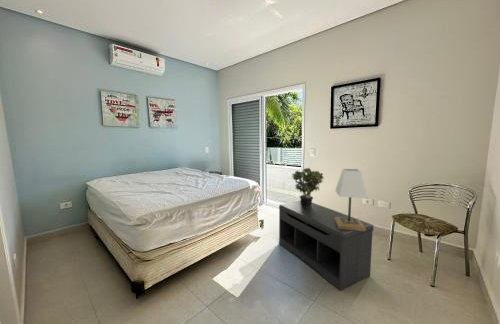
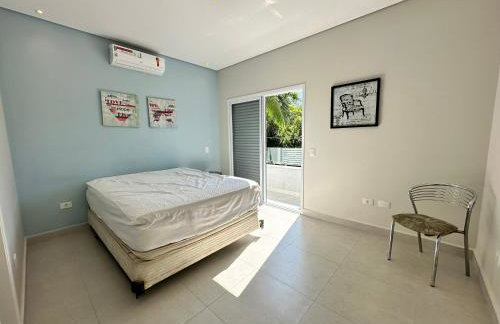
- potted plant (308, 187)
- bench (319, 235)
- lamp (350, 197)
